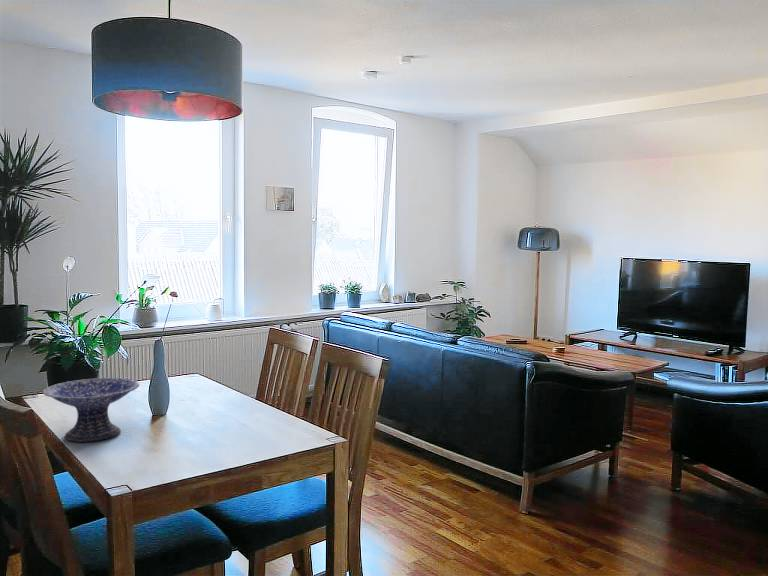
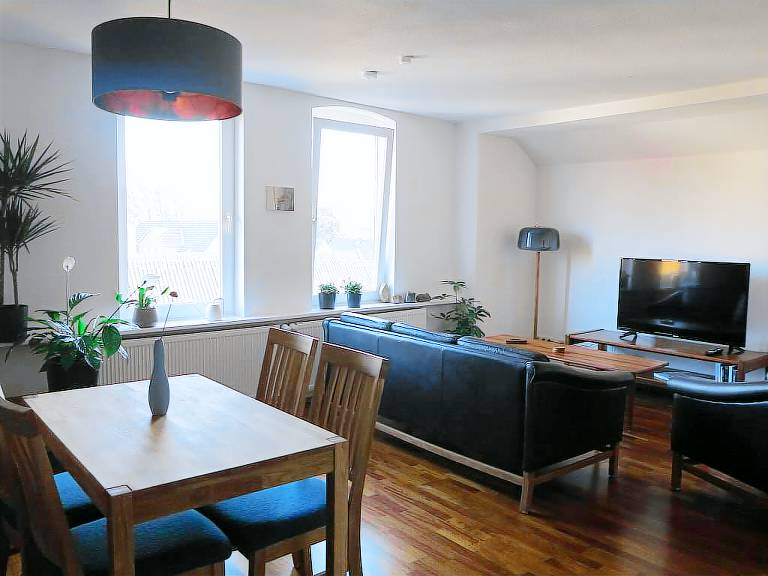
- decorative bowl (92, 410)
